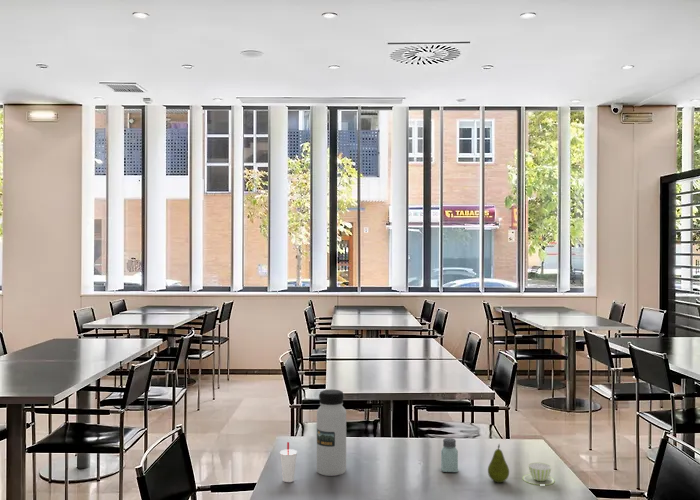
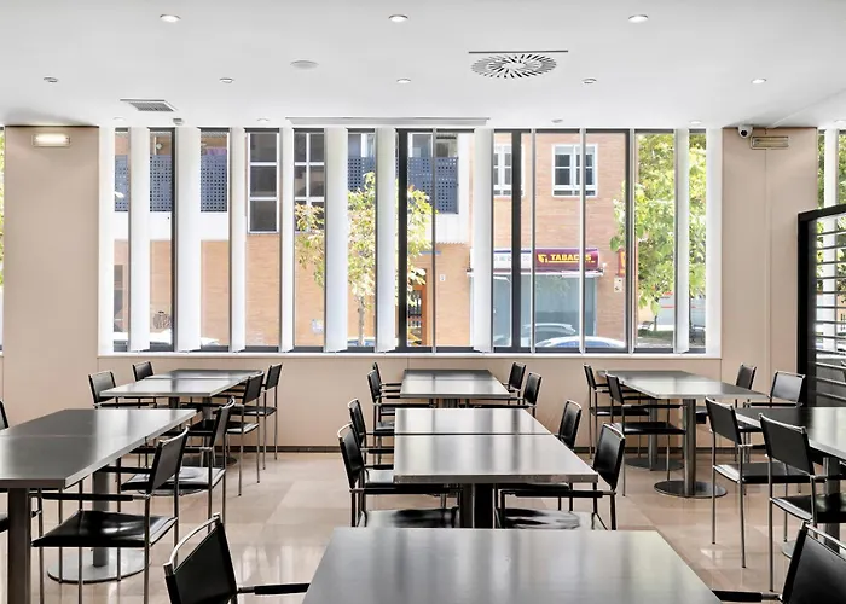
- water bottle (331, 431)
- cup (288, 461)
- fruit (498, 462)
- saltshaker (449, 454)
- cup (538, 473)
